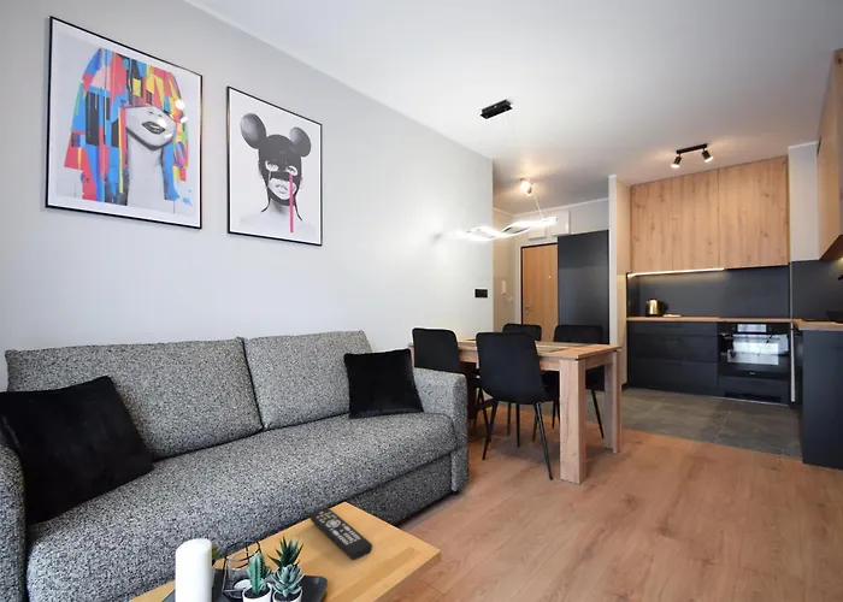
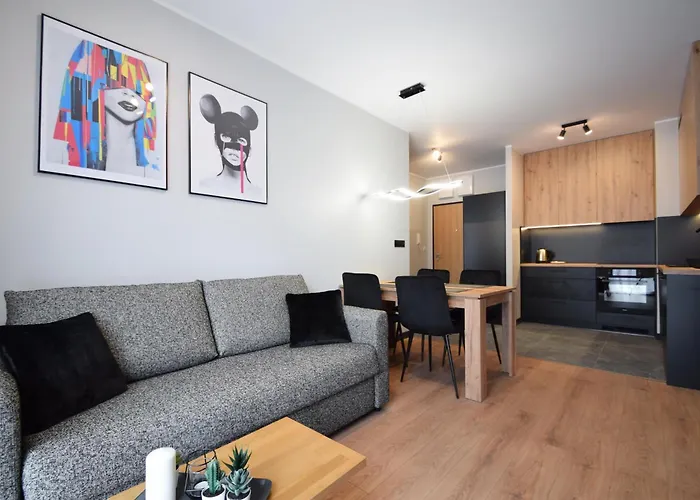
- remote control (338, 532)
